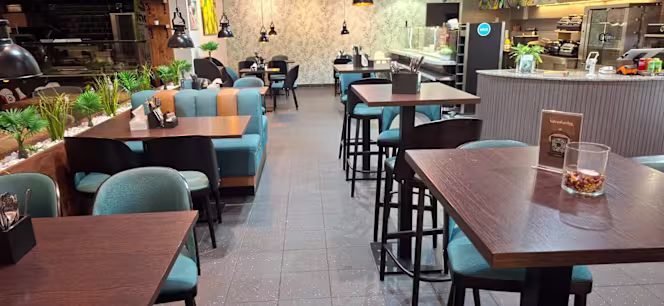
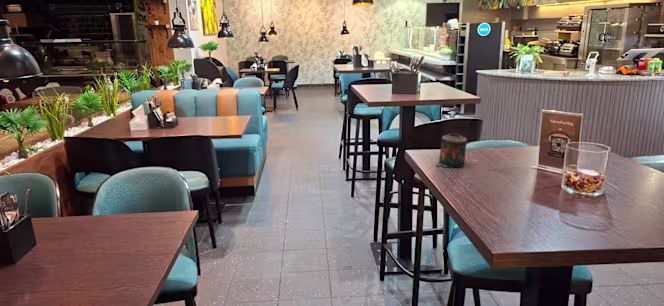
+ candle (449, 149)
